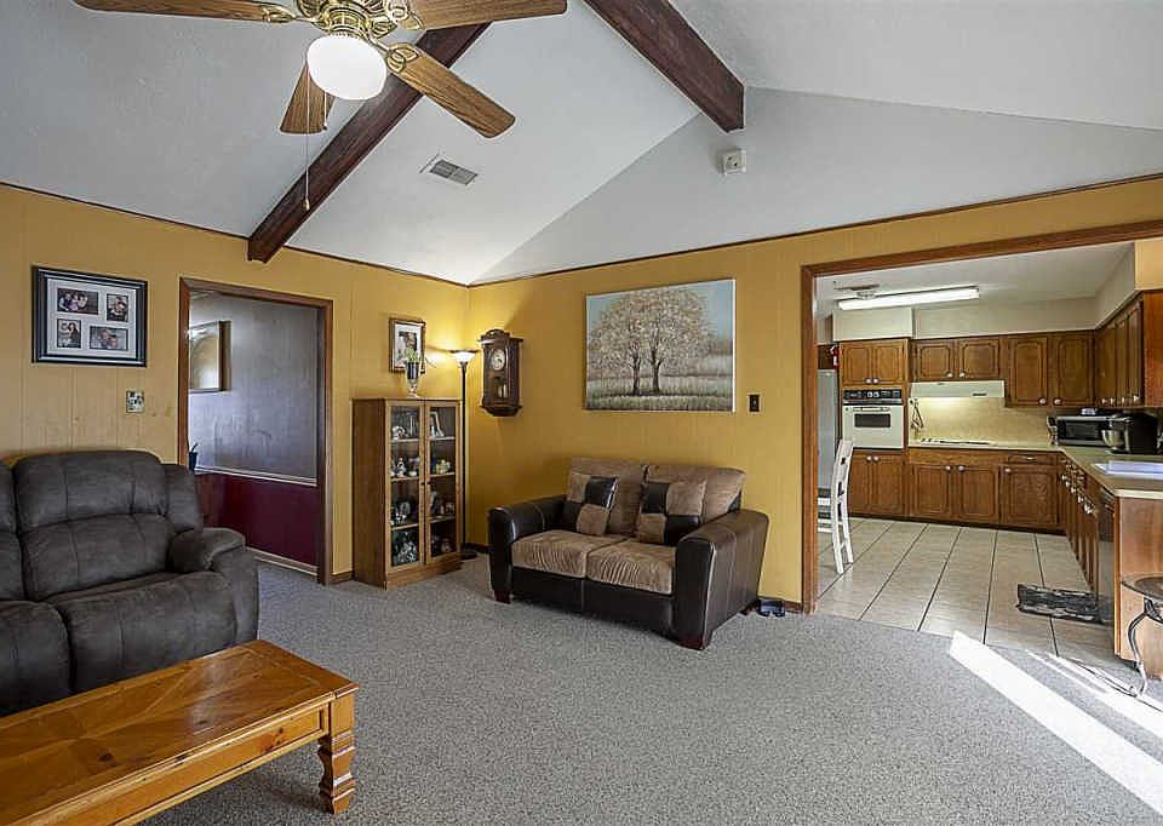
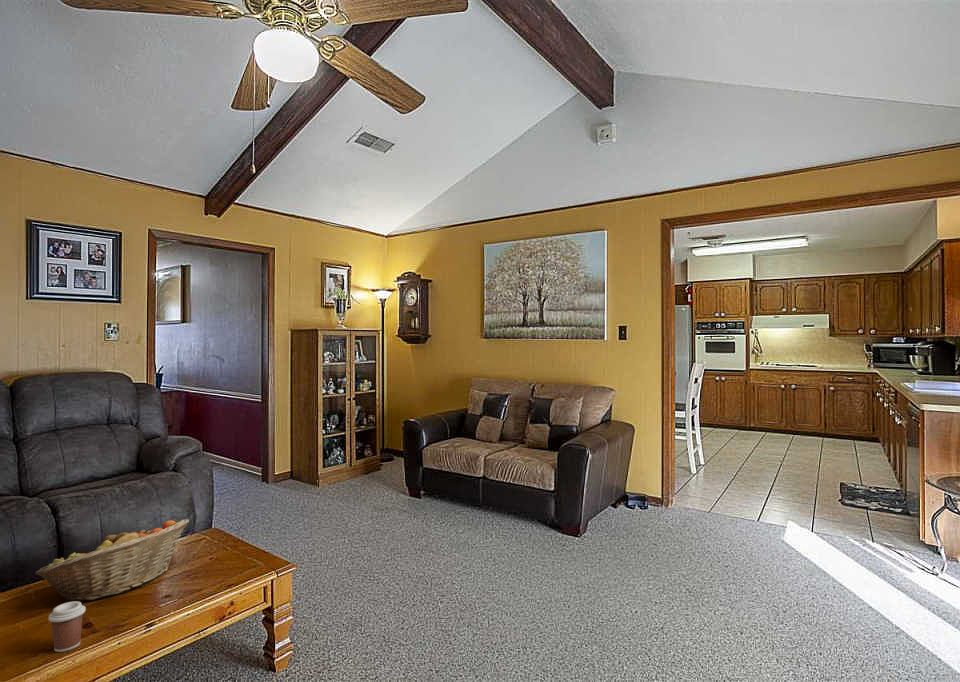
+ fruit basket (119, 554)
+ coffee cup (67, 626)
